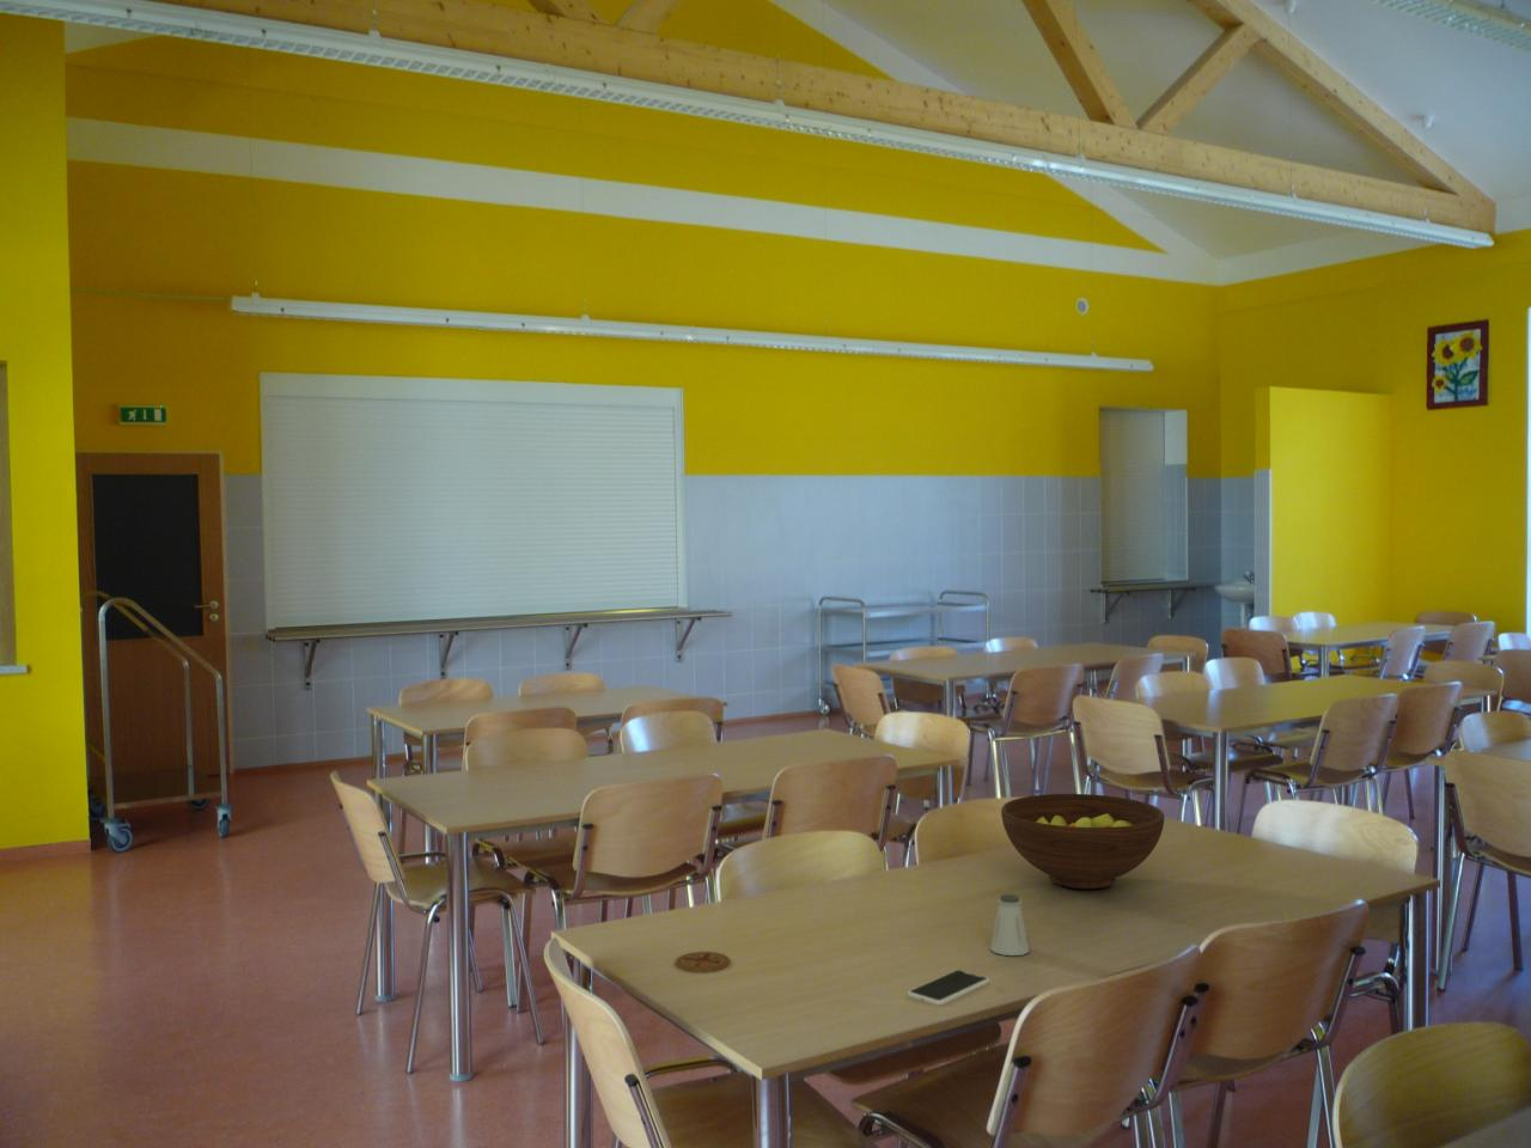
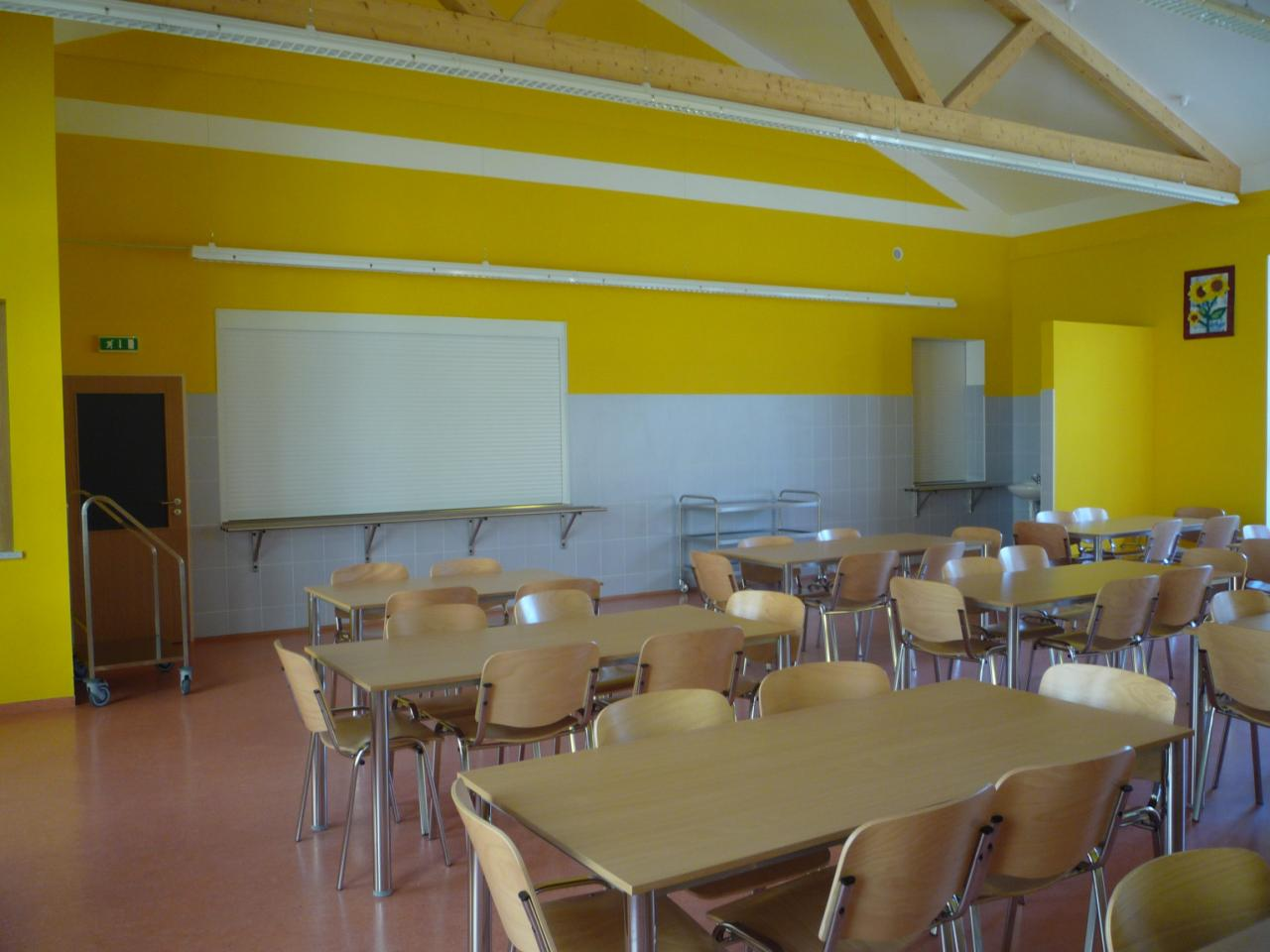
- smartphone (949, 986)
- coaster (702, 961)
- fruit bowl (1081, 845)
- saltshaker (1009, 922)
